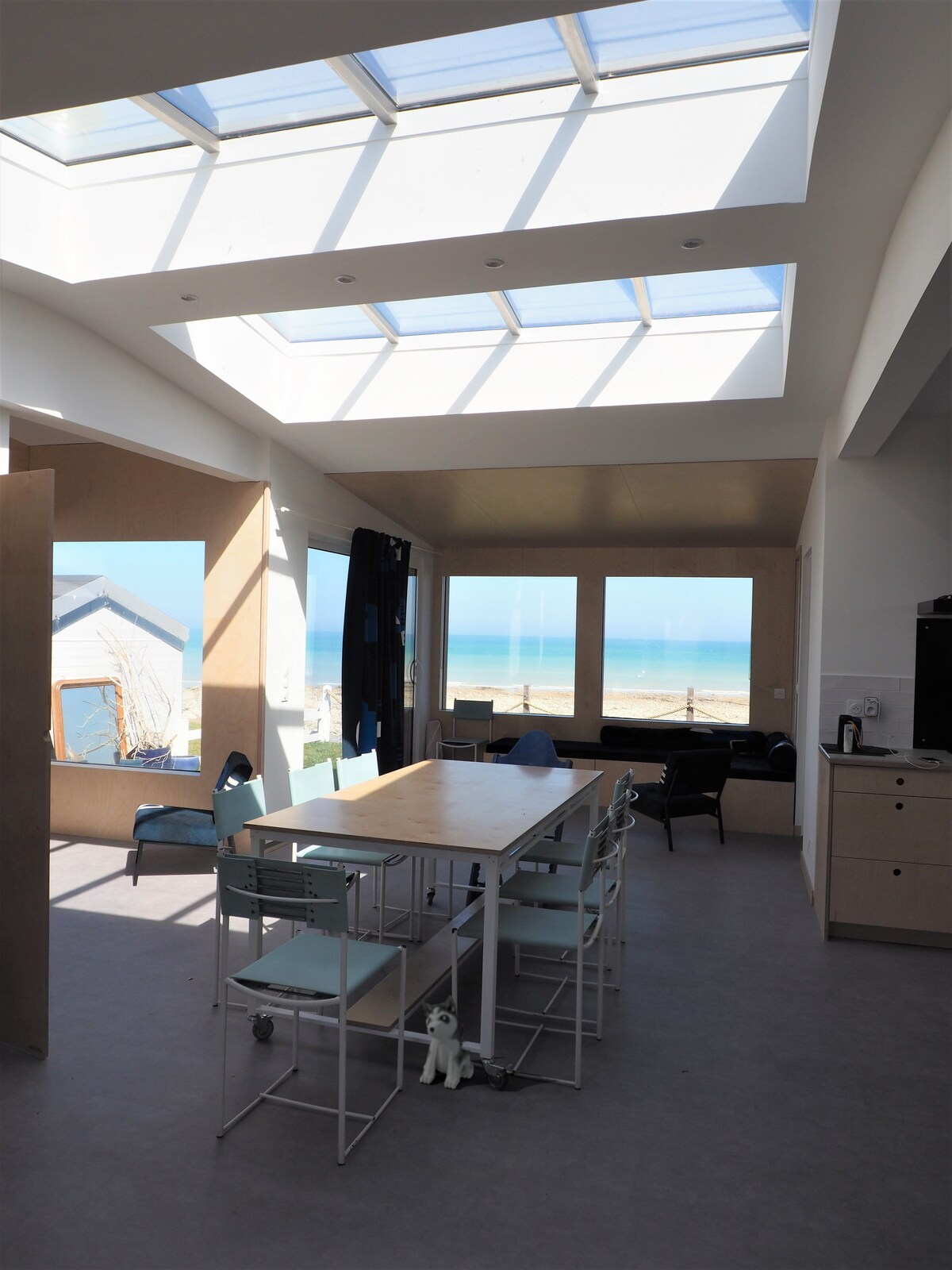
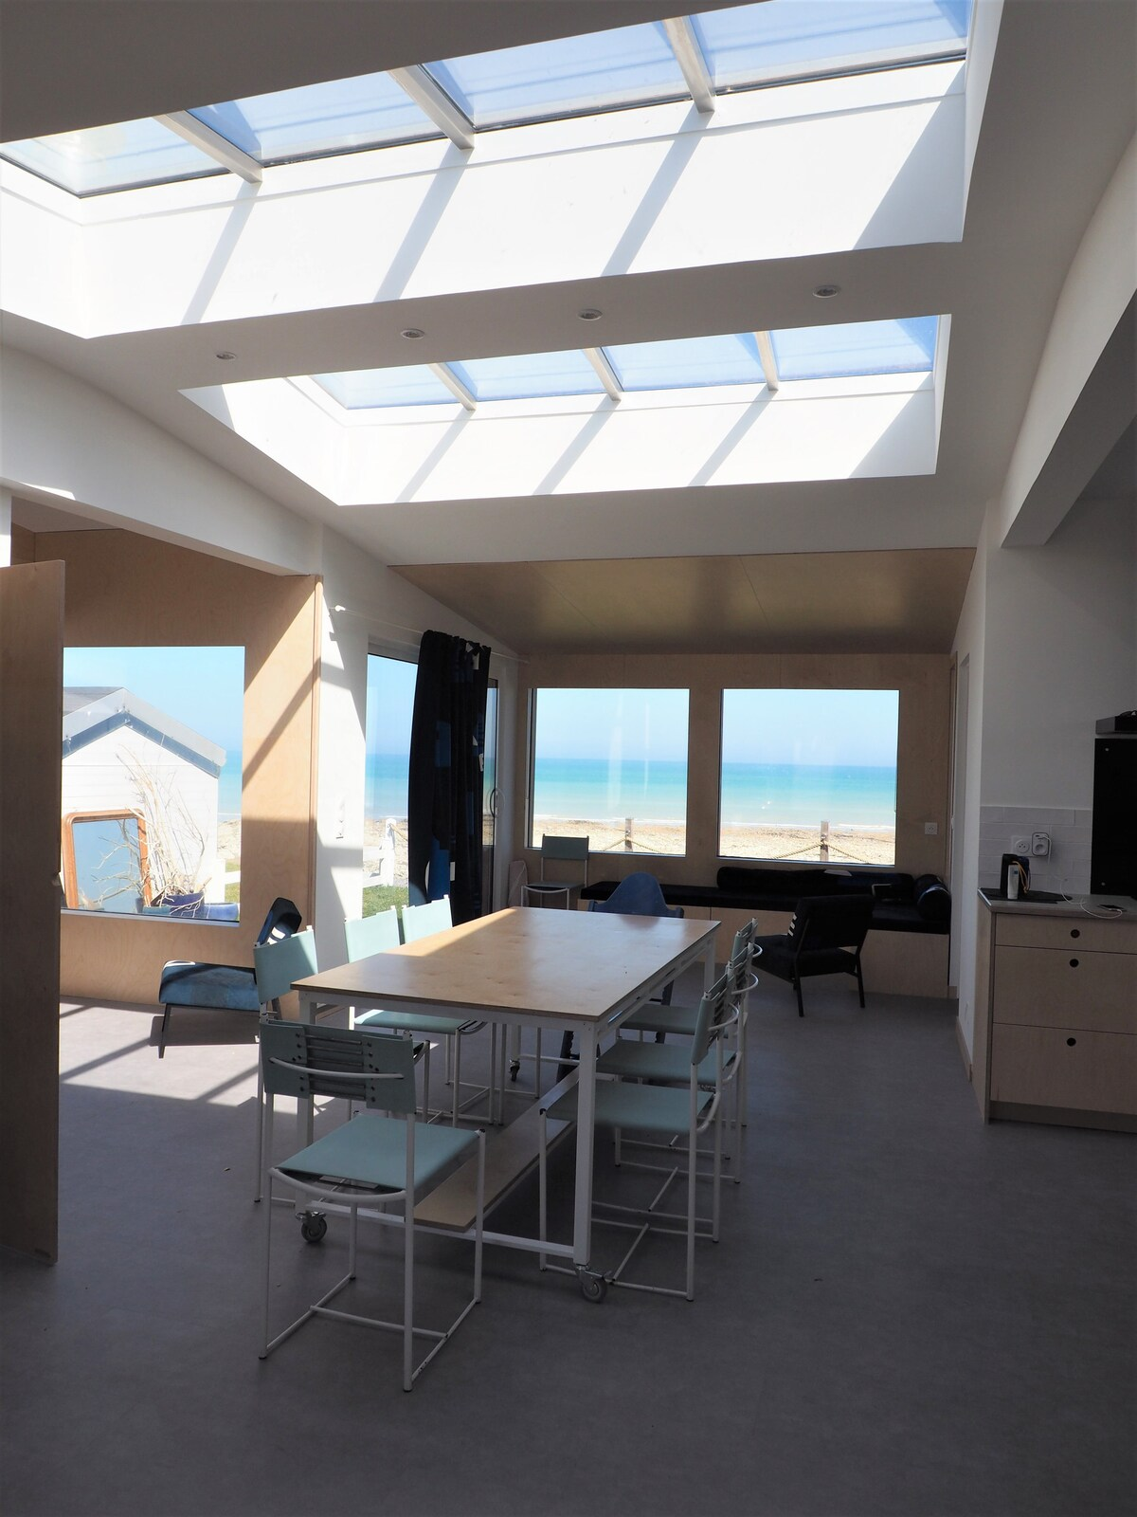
- plush toy (449, 1030)
